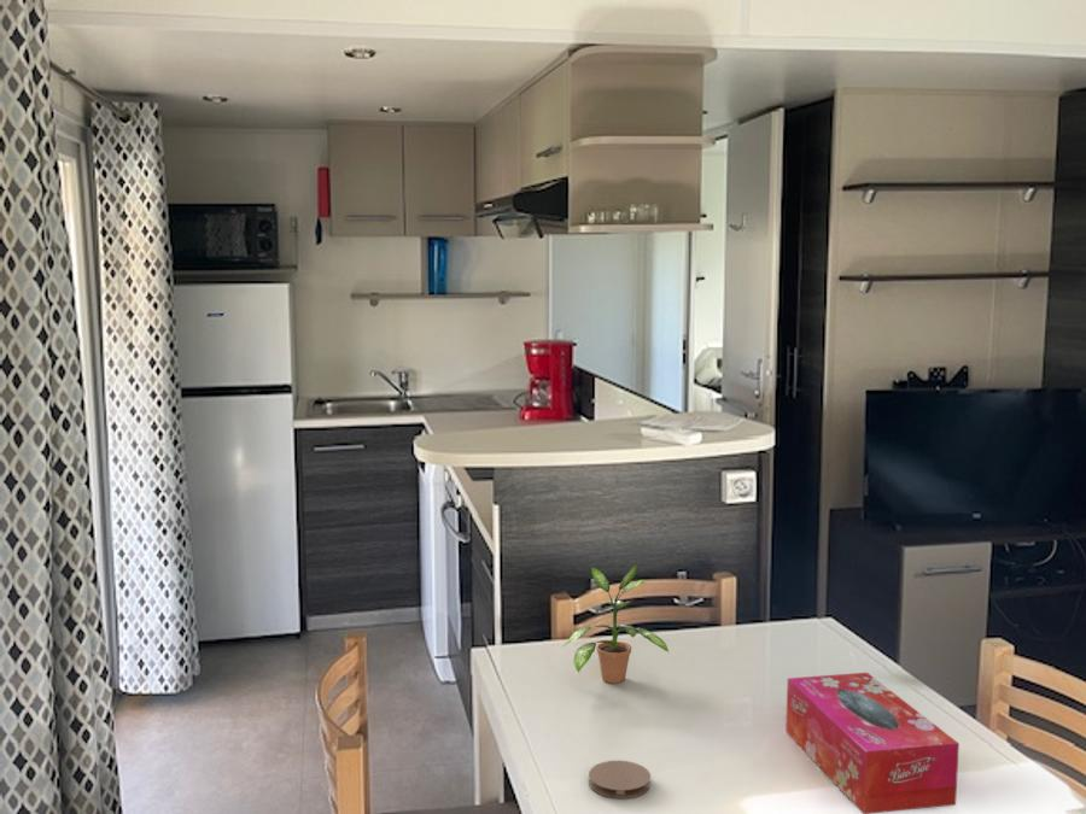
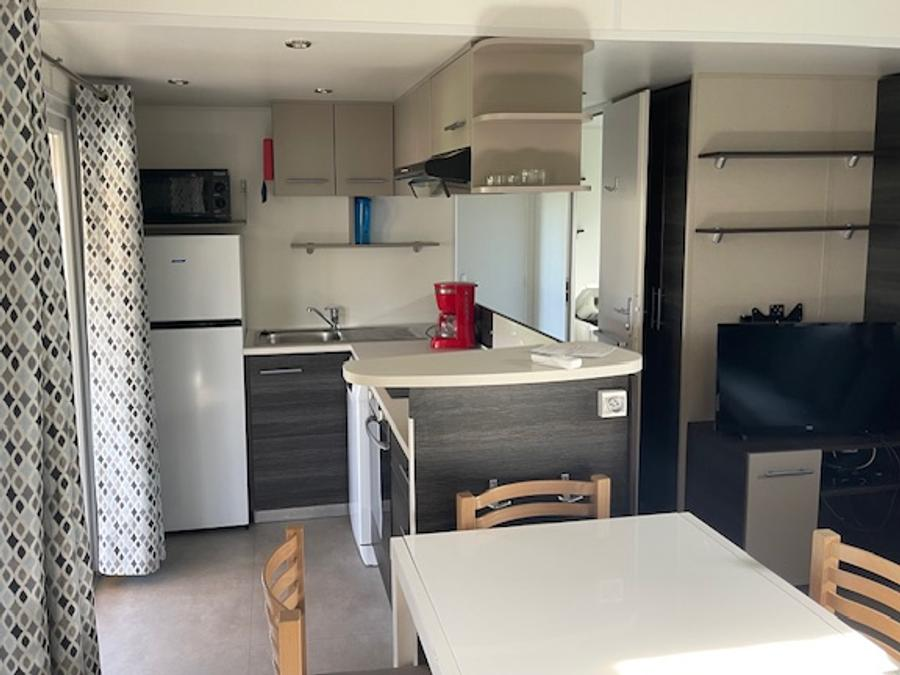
- tissue box (865, 737)
- potted plant (613, 622)
- coaster (619, 778)
